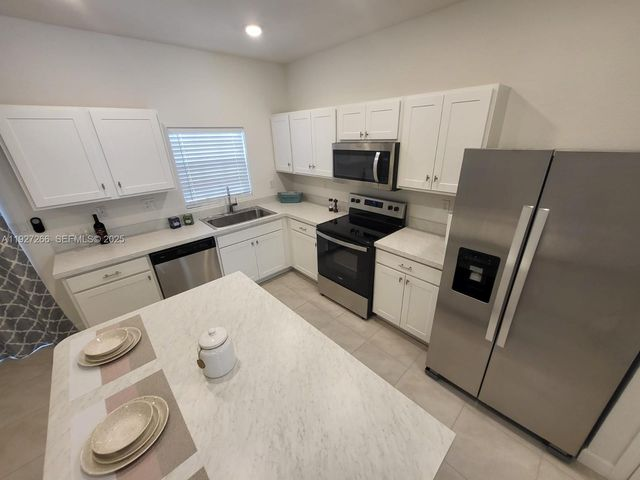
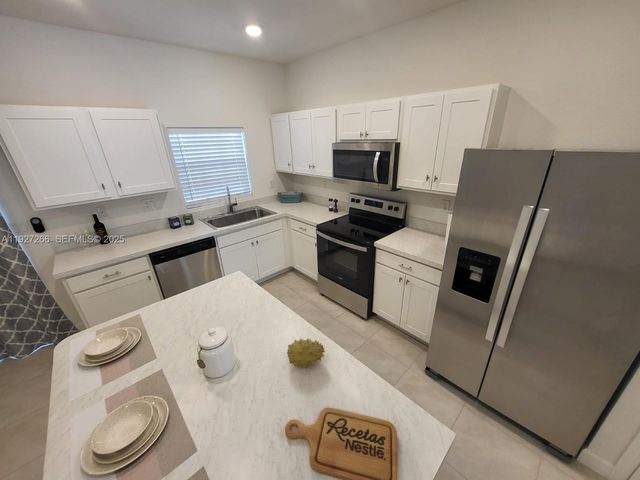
+ fruit (305, 350)
+ cutting board (338, 440)
